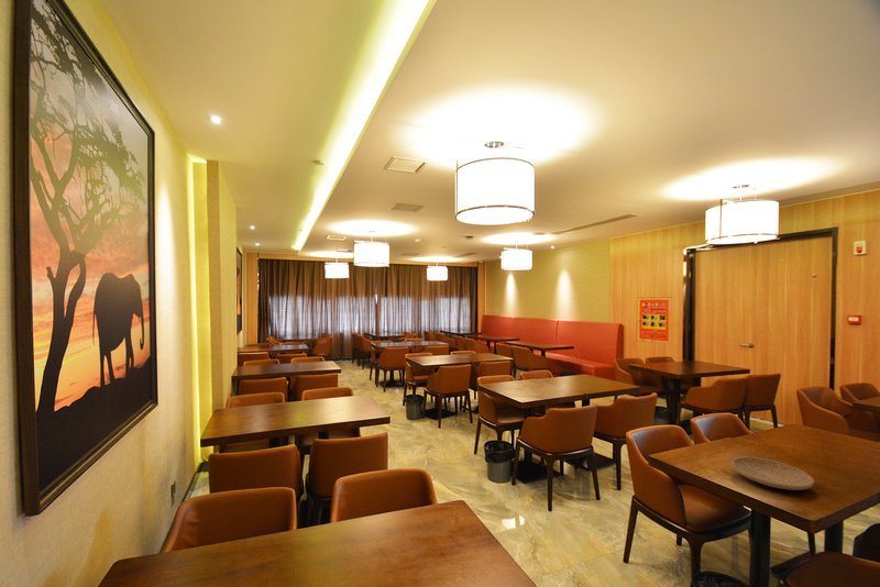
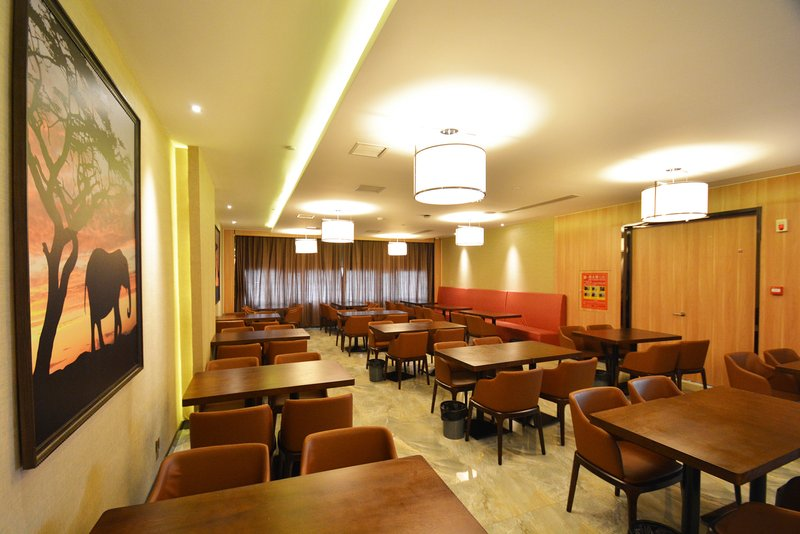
- plate (770, 475)
